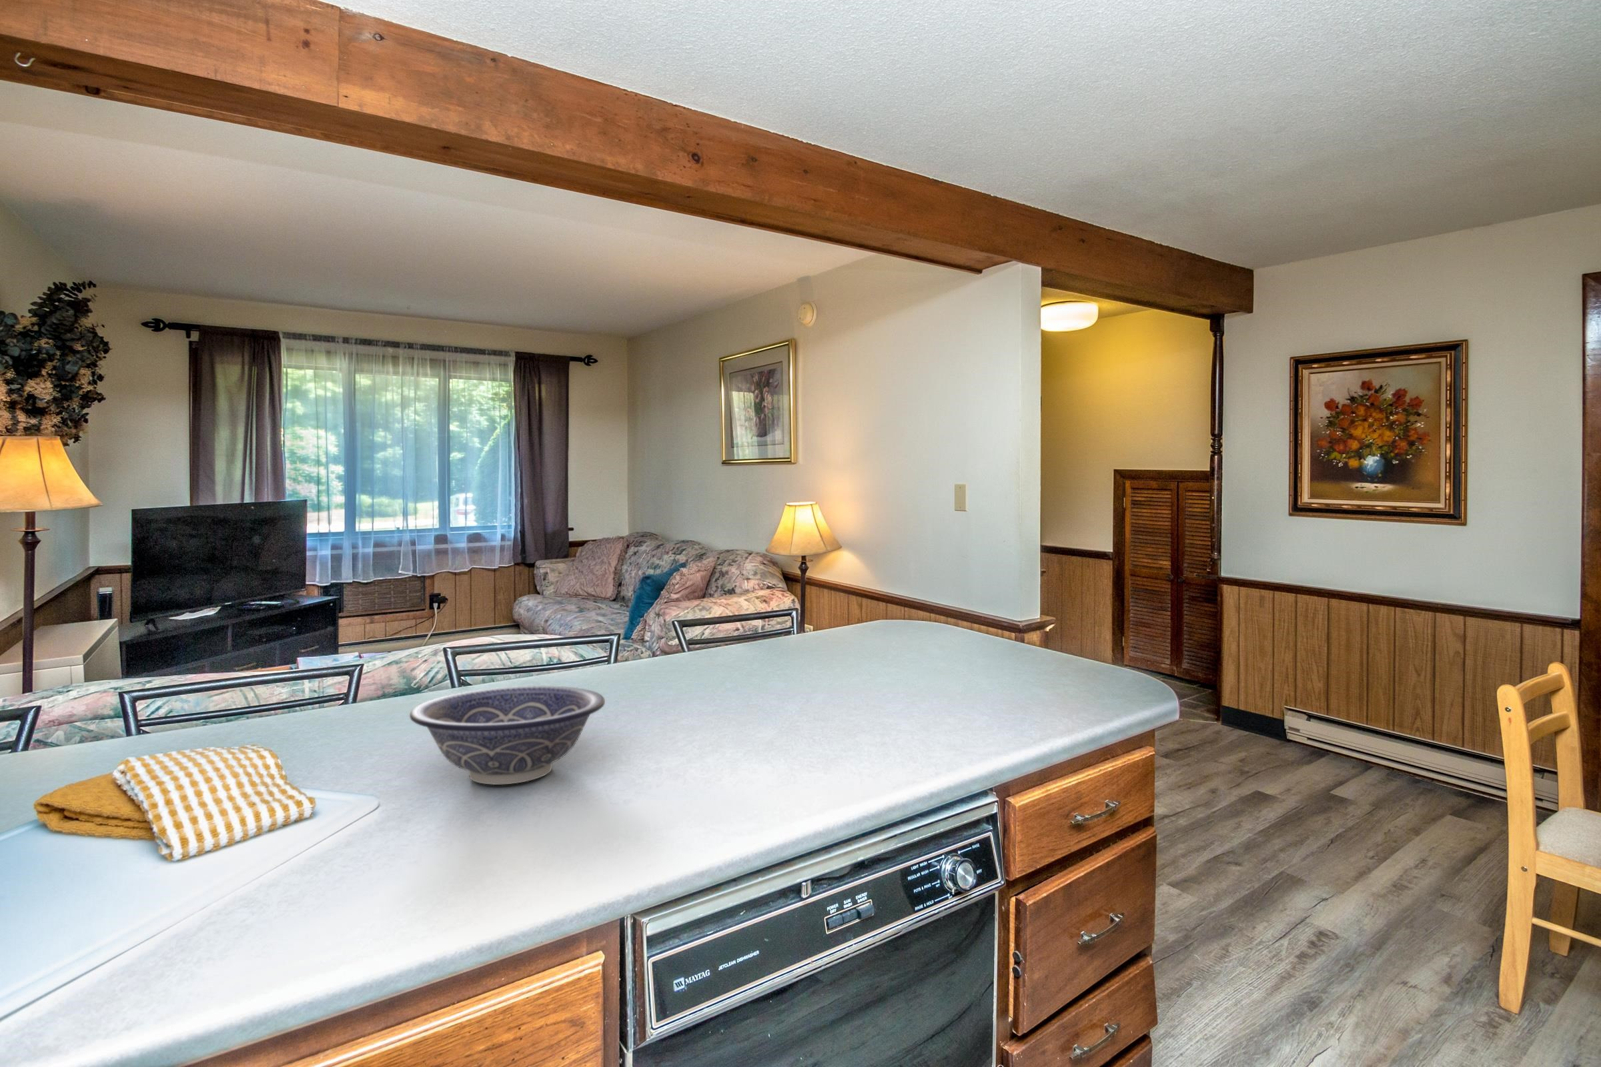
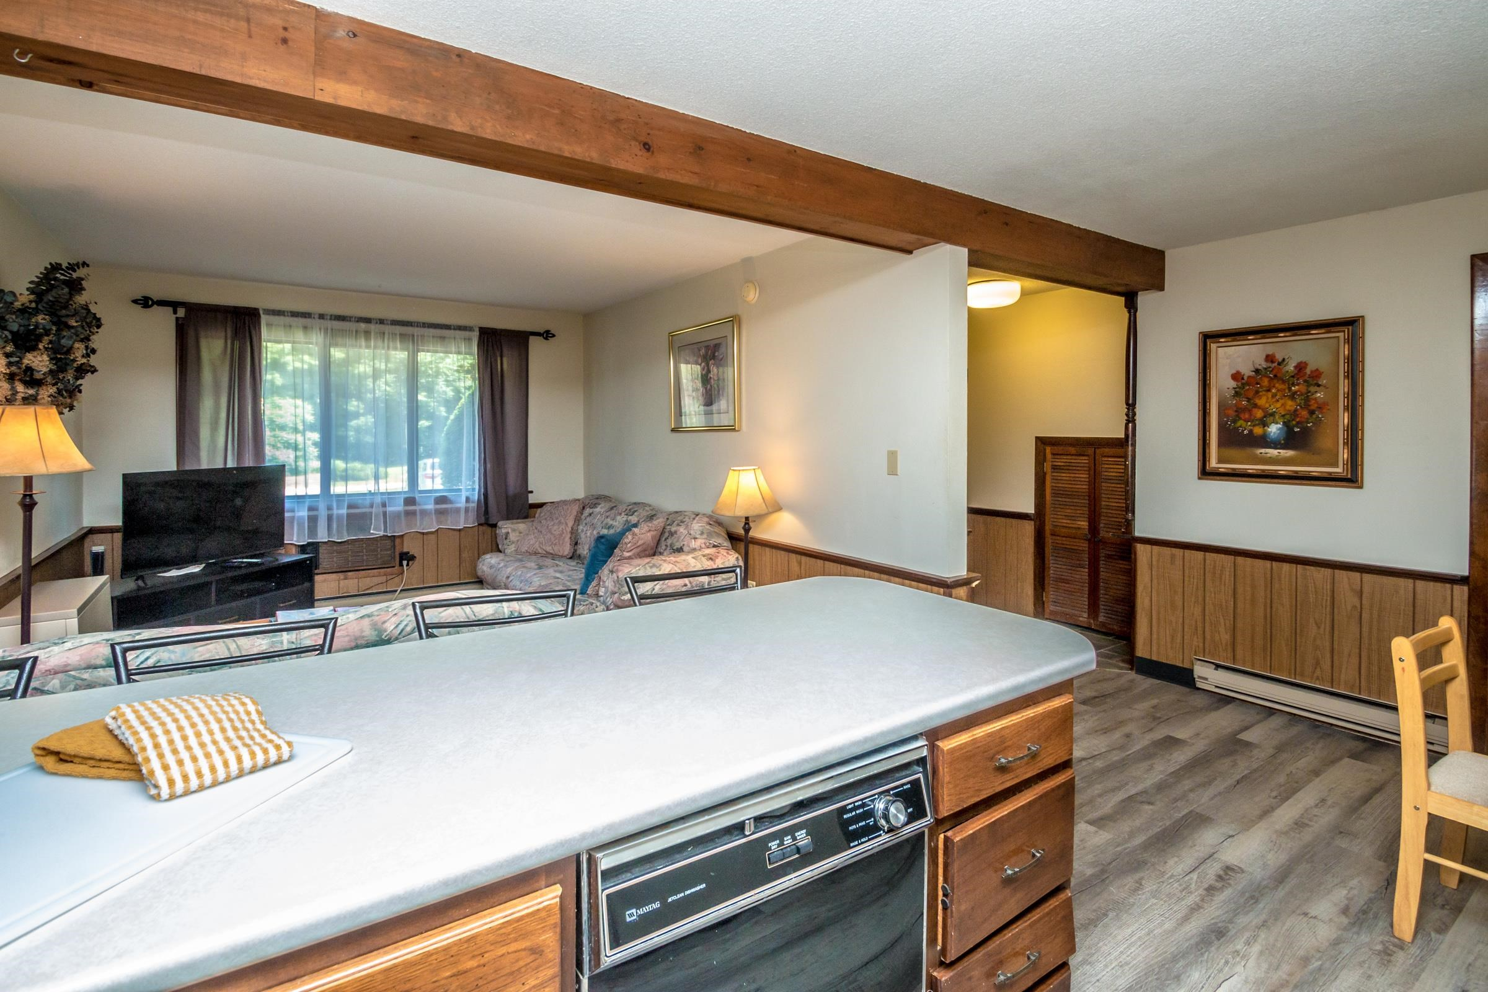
- decorative bowl (511, 737)
